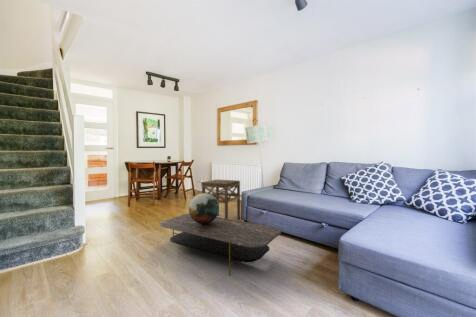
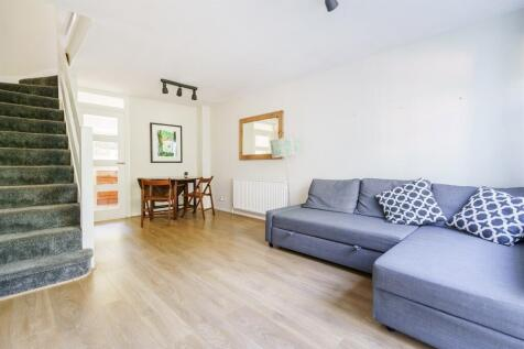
- coffee table (216, 239)
- decorative globe (204, 208)
- side table (221, 200)
